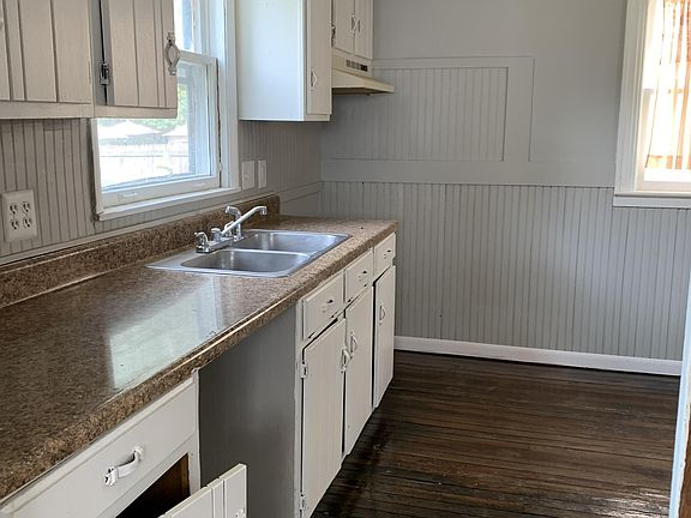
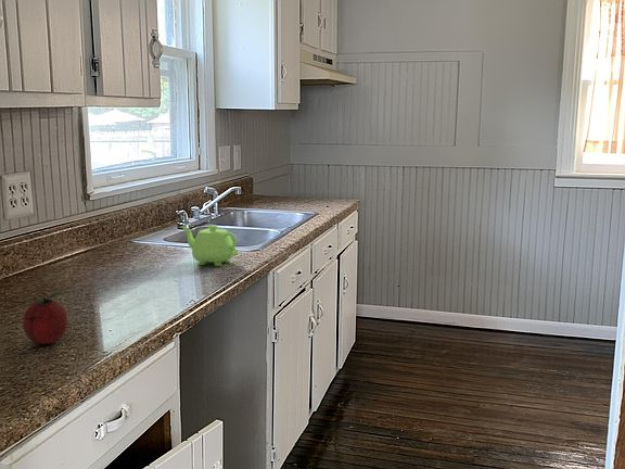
+ fruit (47, 317)
+ teapot (209, 243)
